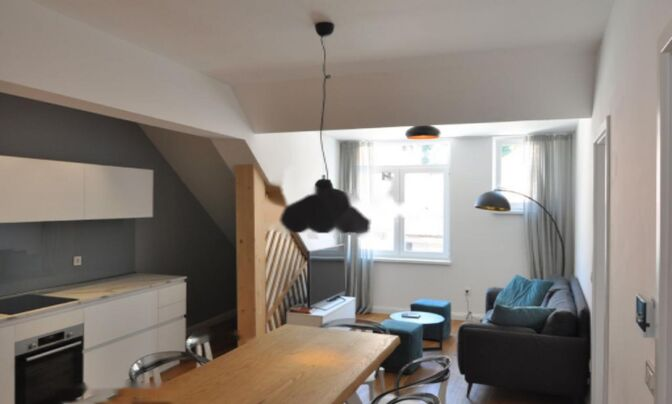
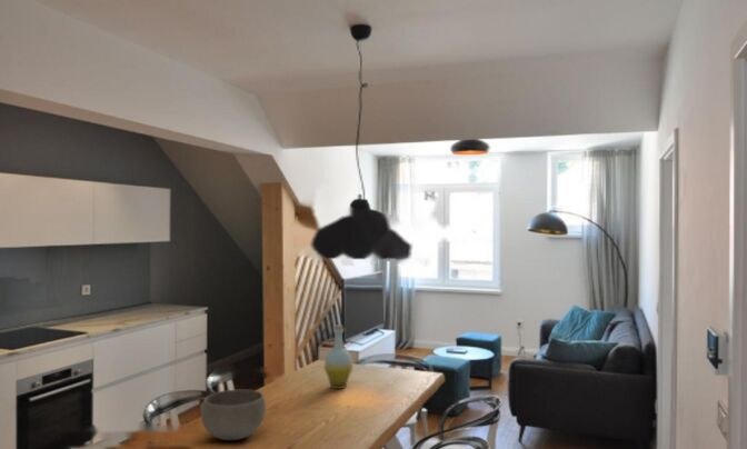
+ bowl (232, 416)
+ bottle (338, 356)
